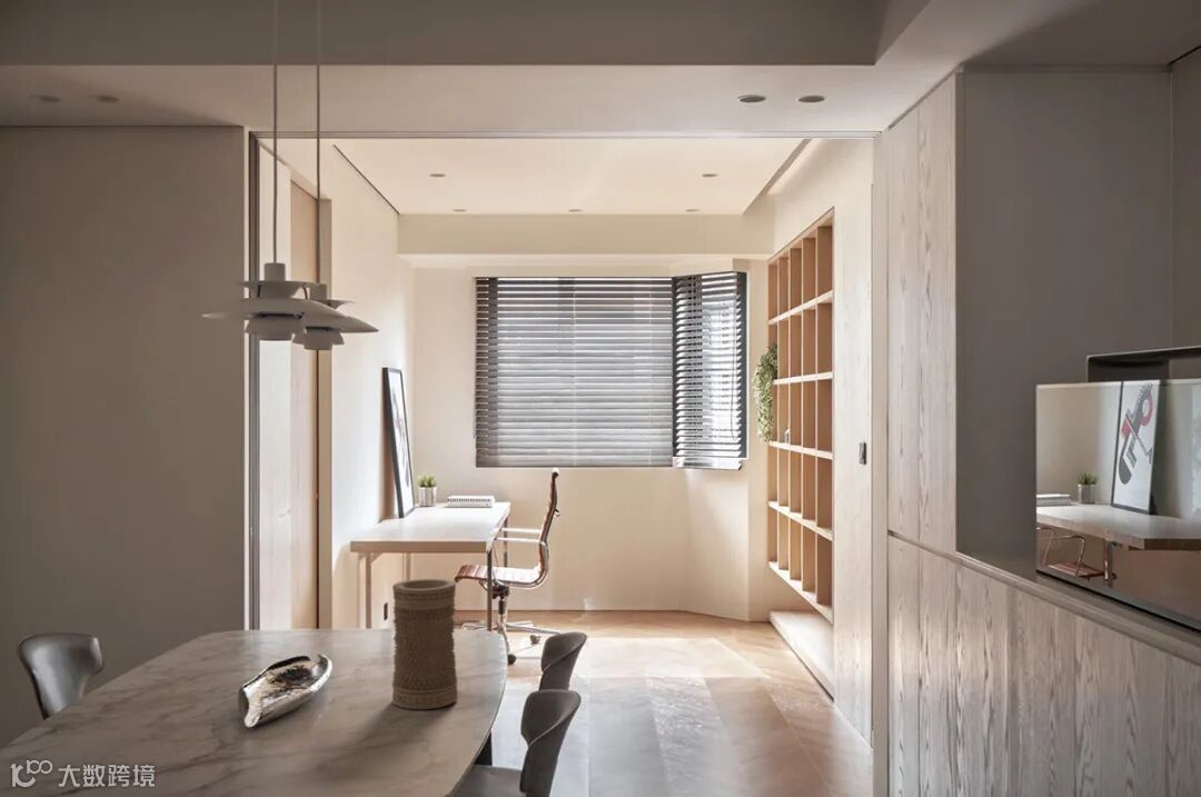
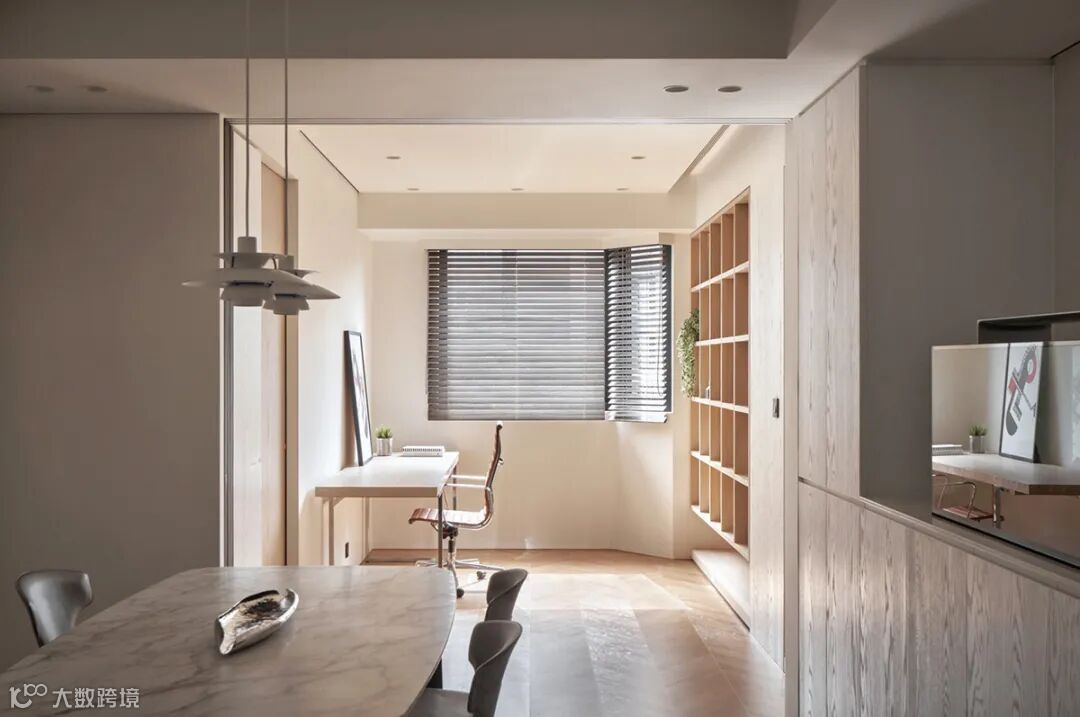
- vase (425, 641)
